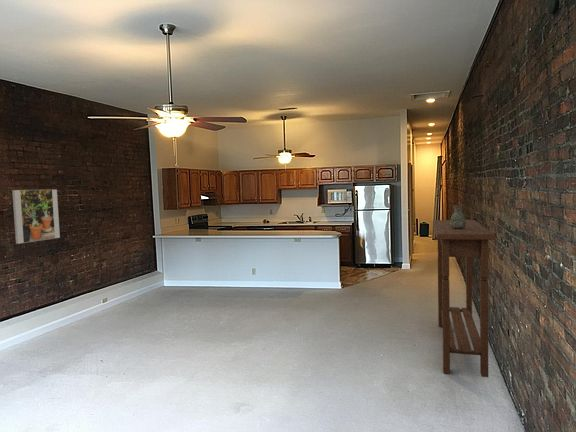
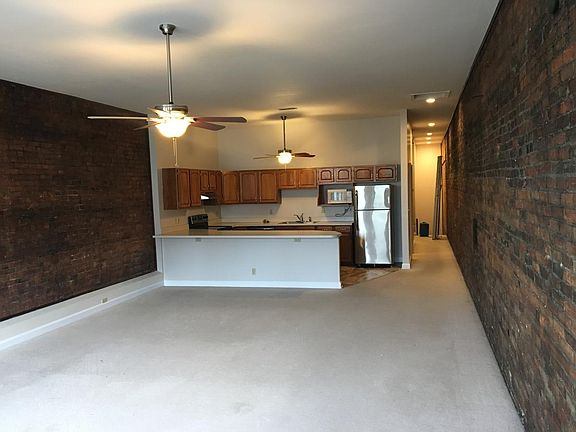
- decorative vase (457, 216)
- console table (466, 286)
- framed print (37, 215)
